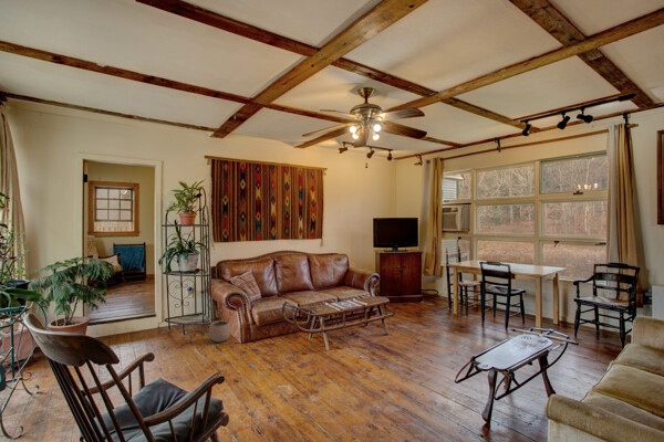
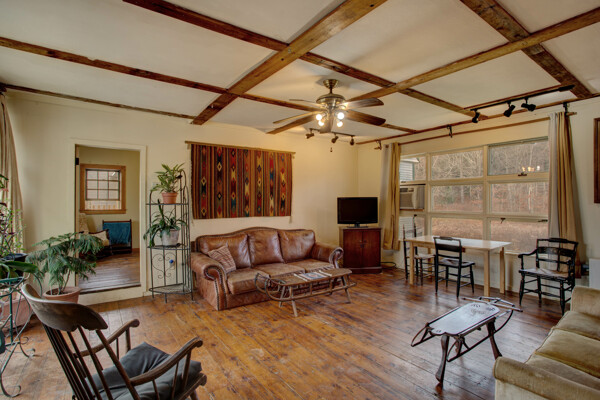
- plant pot (219, 327)
